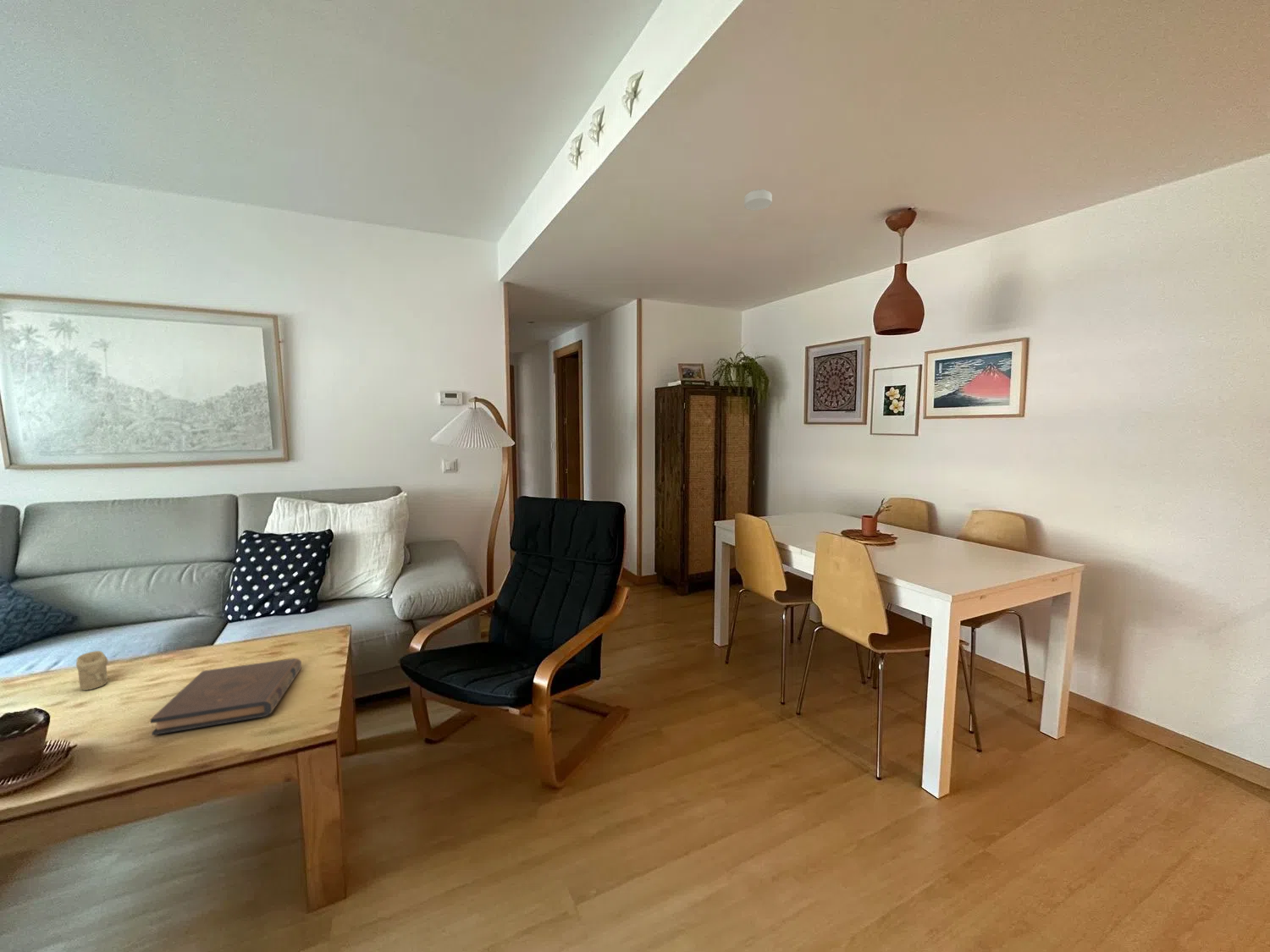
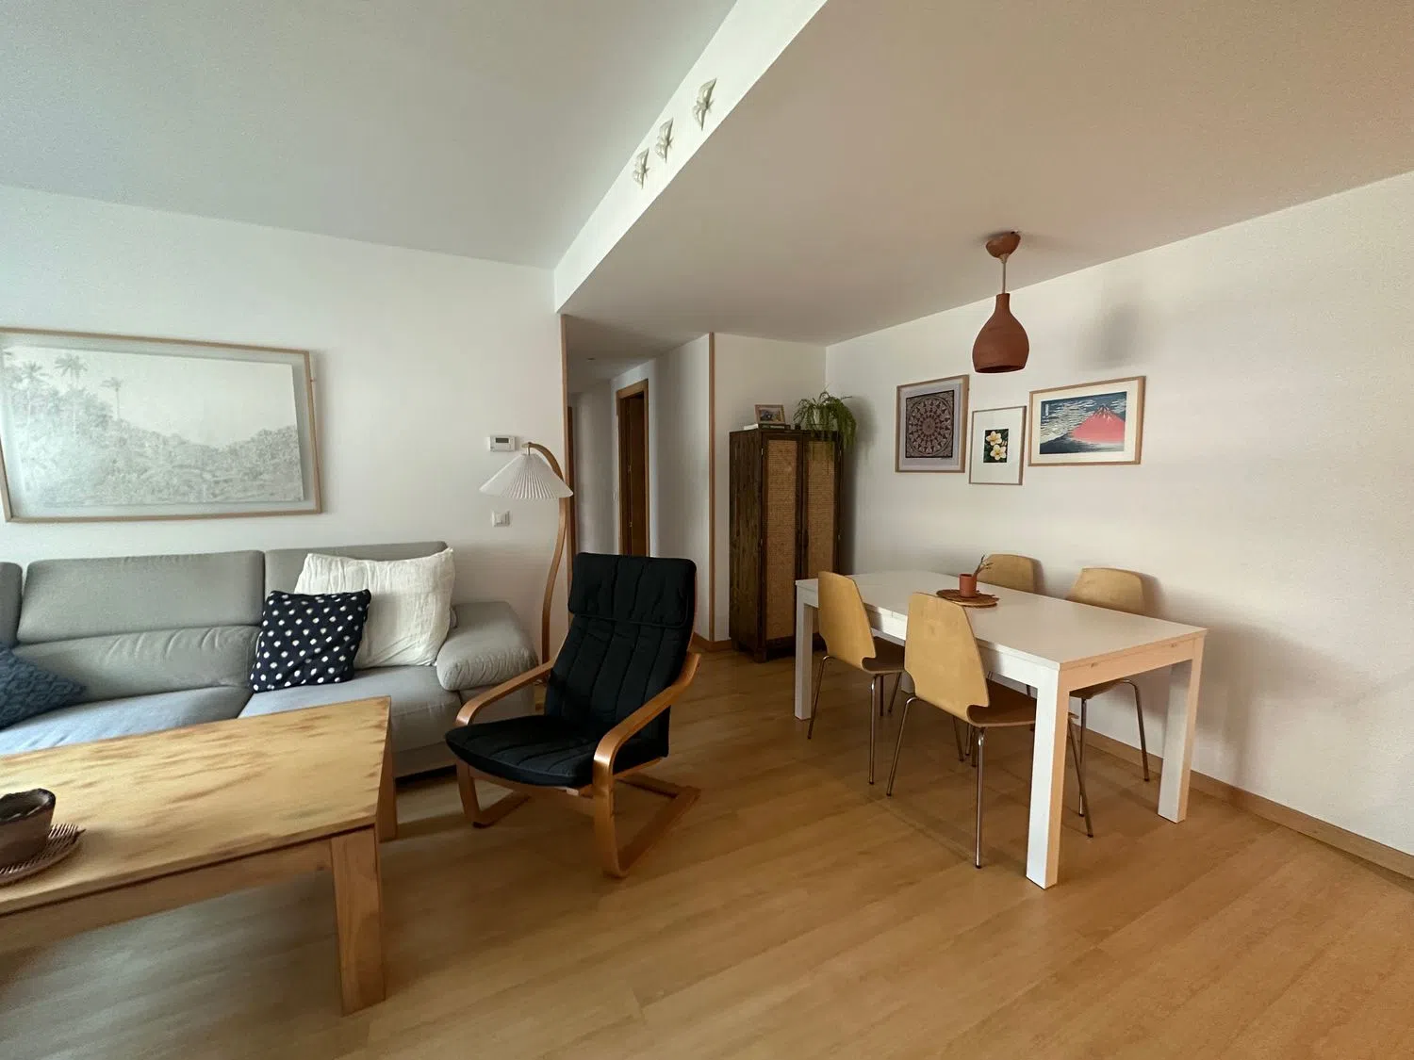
- book (235, 691)
- smoke detector (758, 197)
- candle (93, 670)
